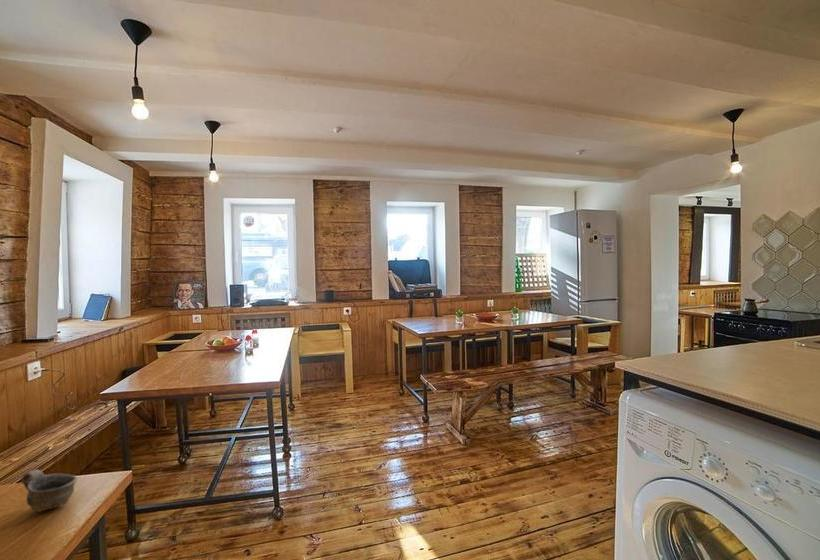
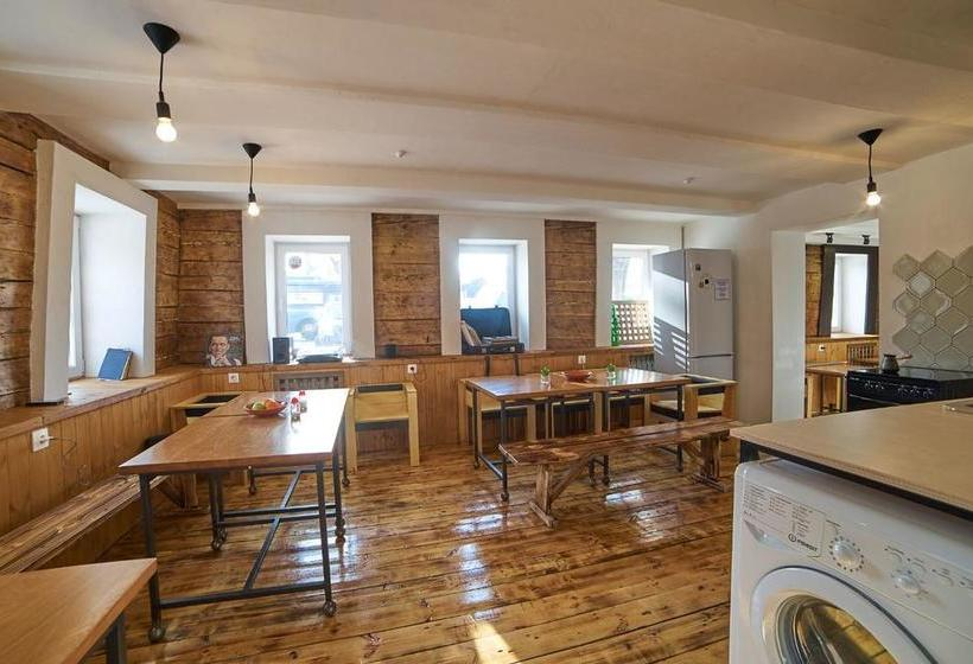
- cup (51, 487)
